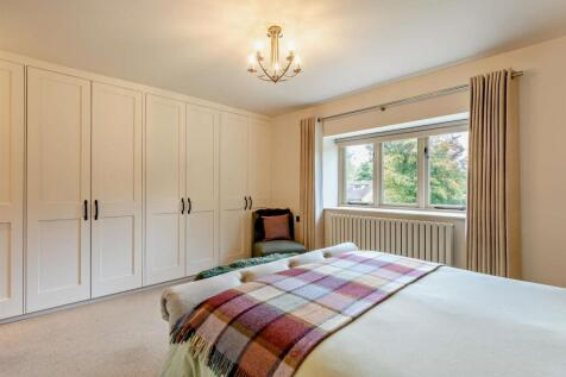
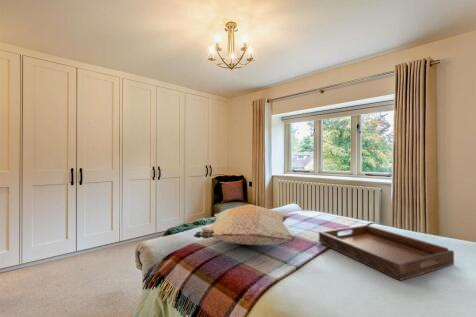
+ serving tray (379, 246)
+ decorative pillow (247, 225)
